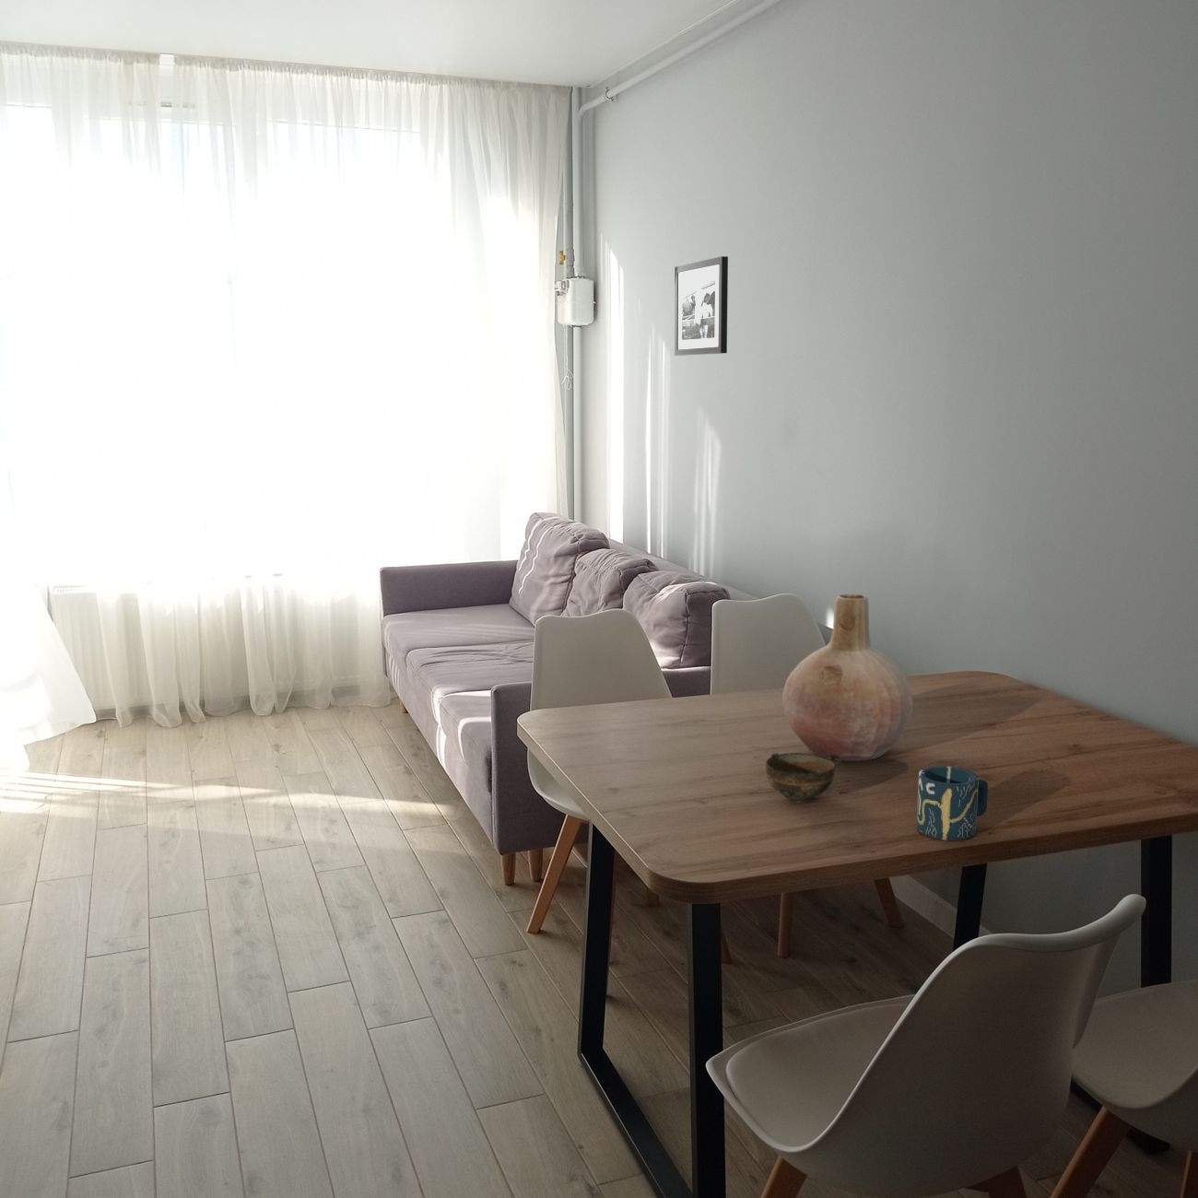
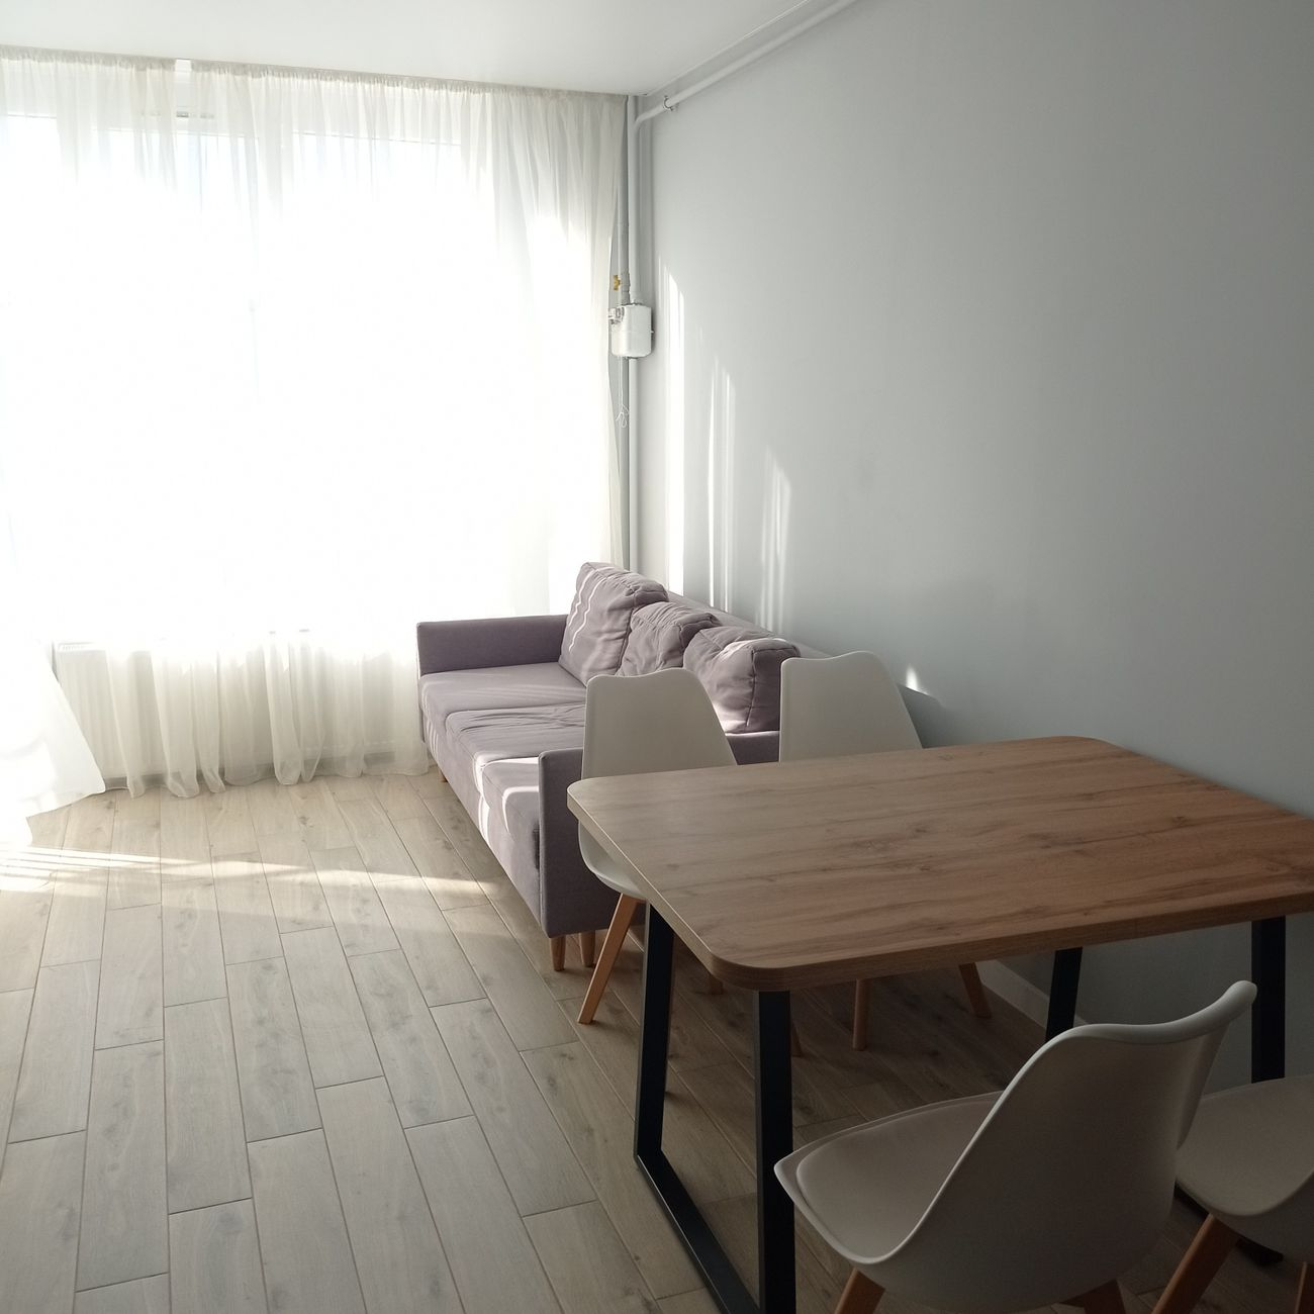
- vase (848, 674)
- cup (794, 777)
- cup (954, 801)
- picture frame (700, 308)
